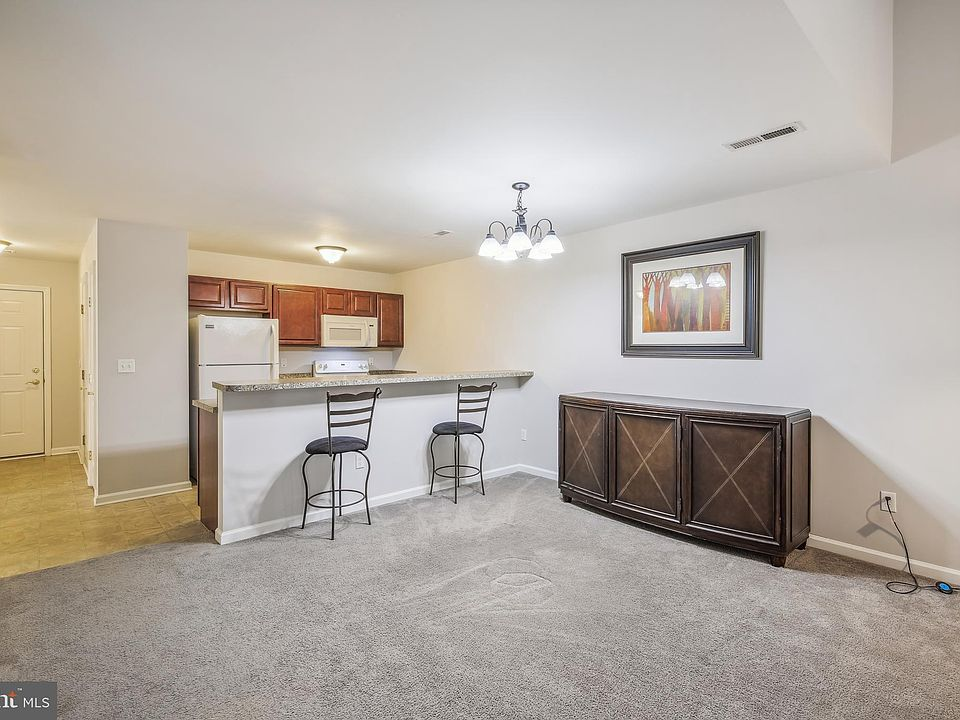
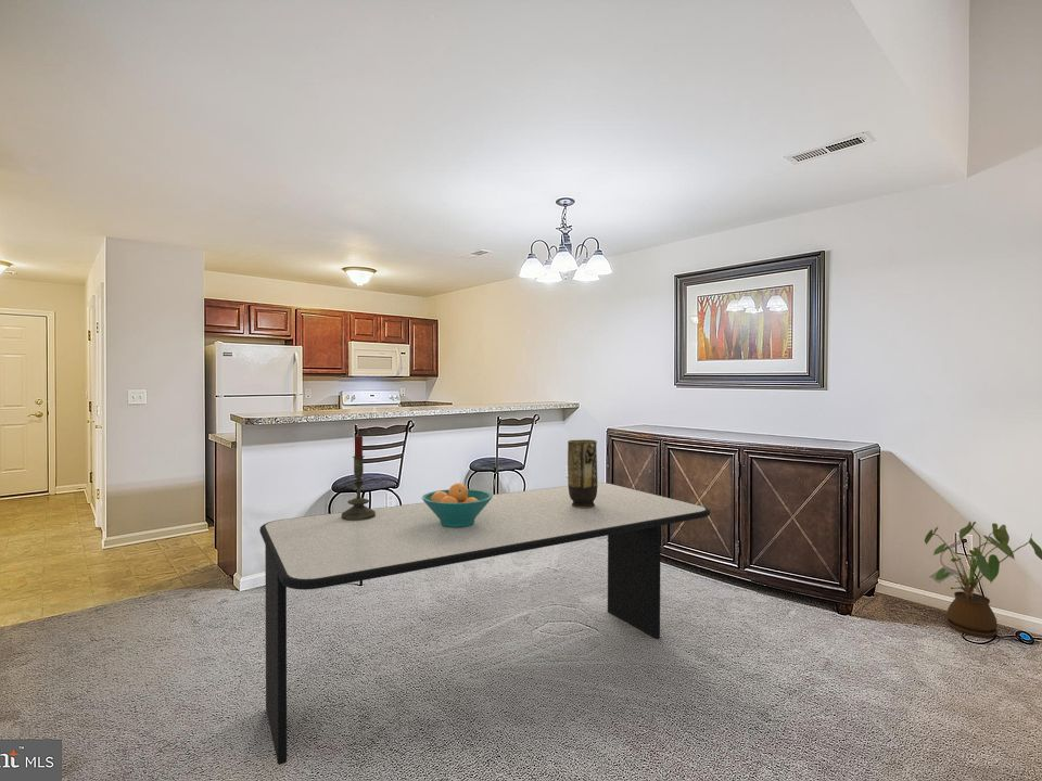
+ house plant (978, 579)
+ vase (583, 473)
+ fruit bowl (457, 502)
+ candle (358, 474)
+ dining table (490, 556)
